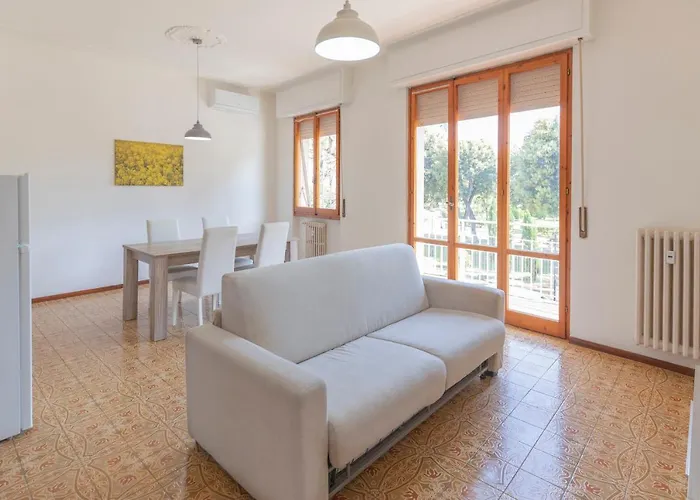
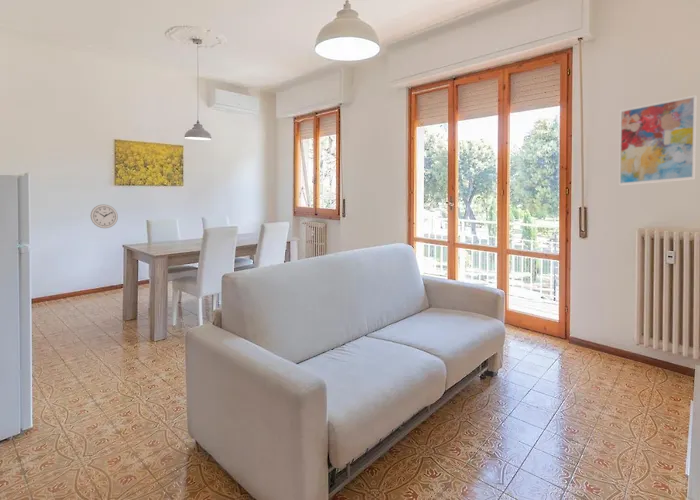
+ wall art (655, 143)
+ wall clock (104, 216)
